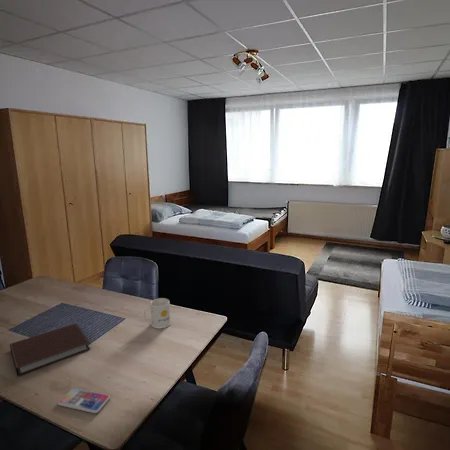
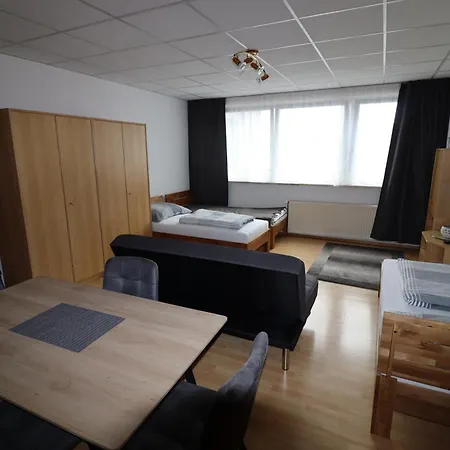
- smartphone (84, 400)
- mug (157, 313)
- notebook (50, 346)
